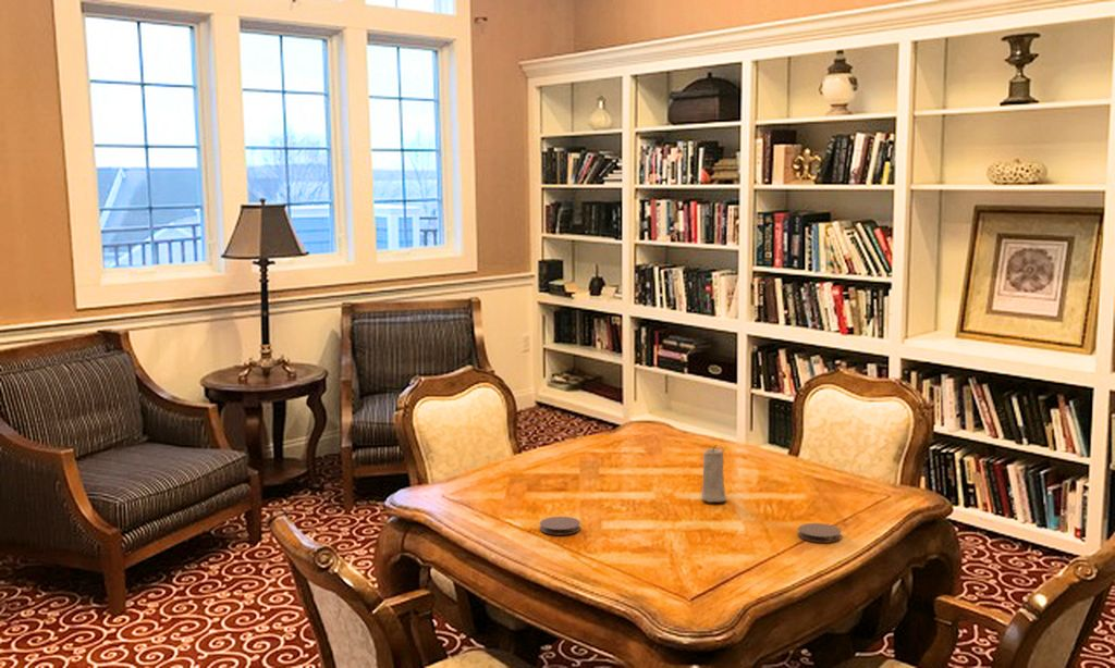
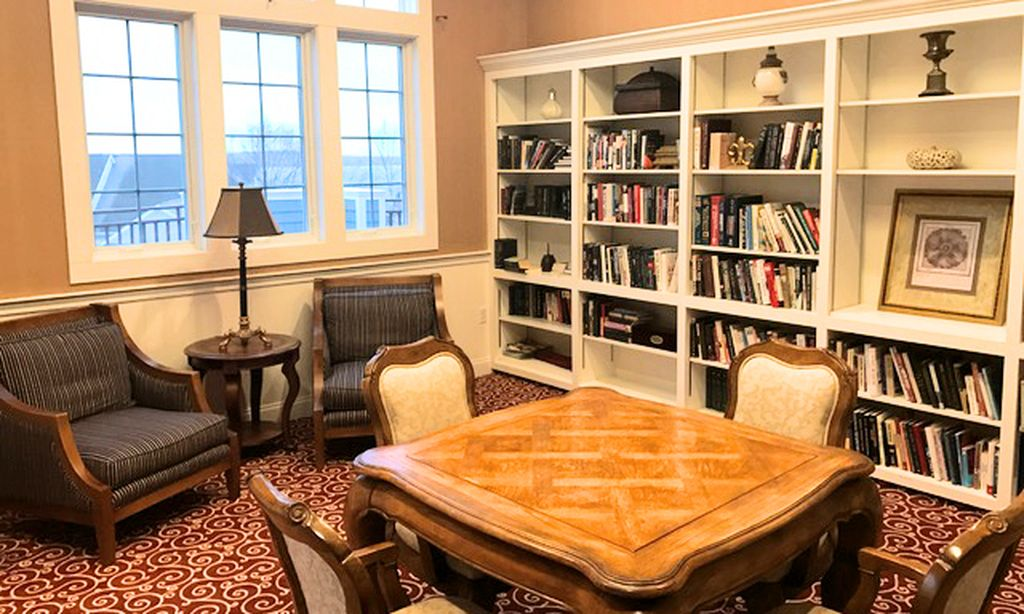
- candle (713, 472)
- coaster (819, 532)
- coaster (560, 525)
